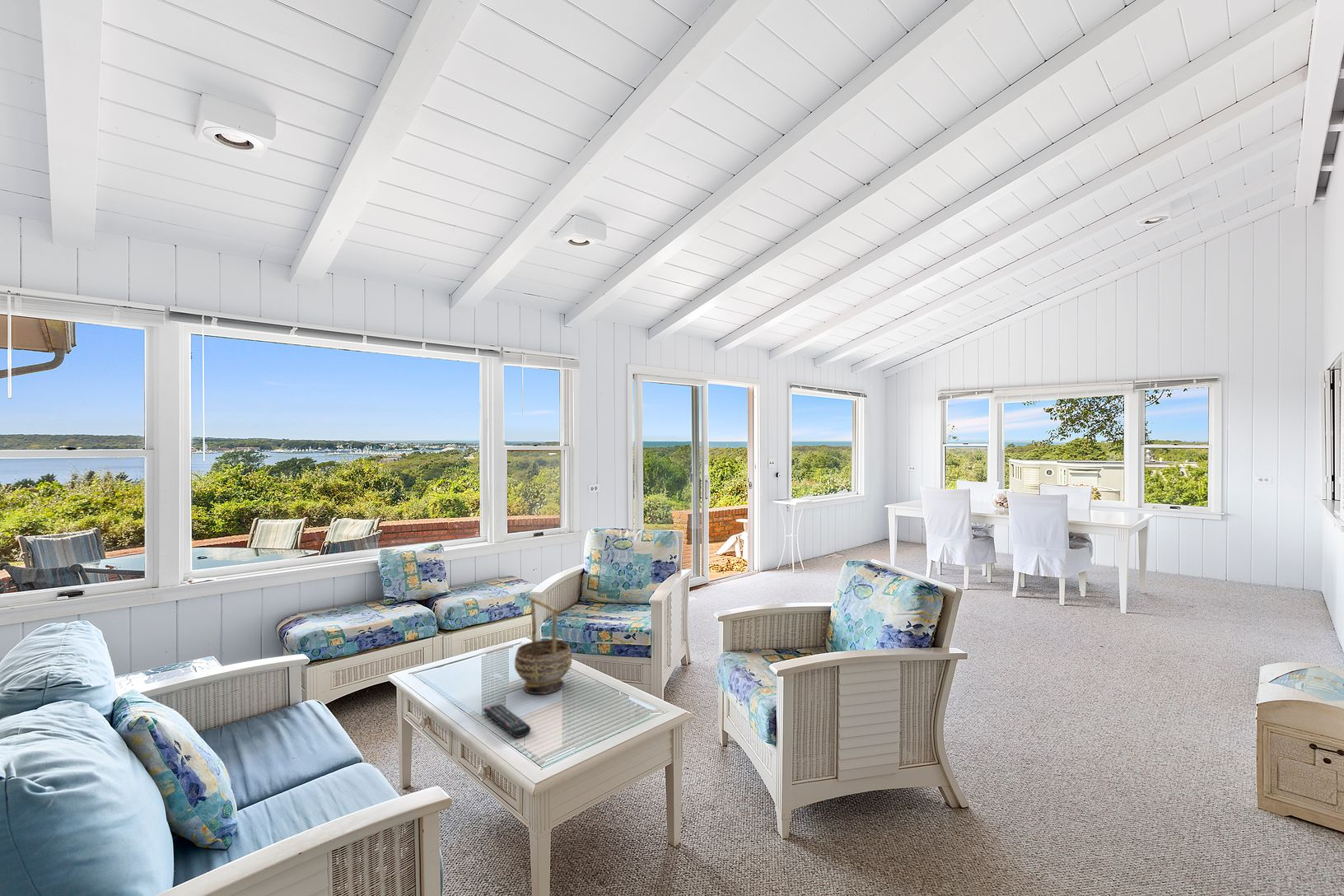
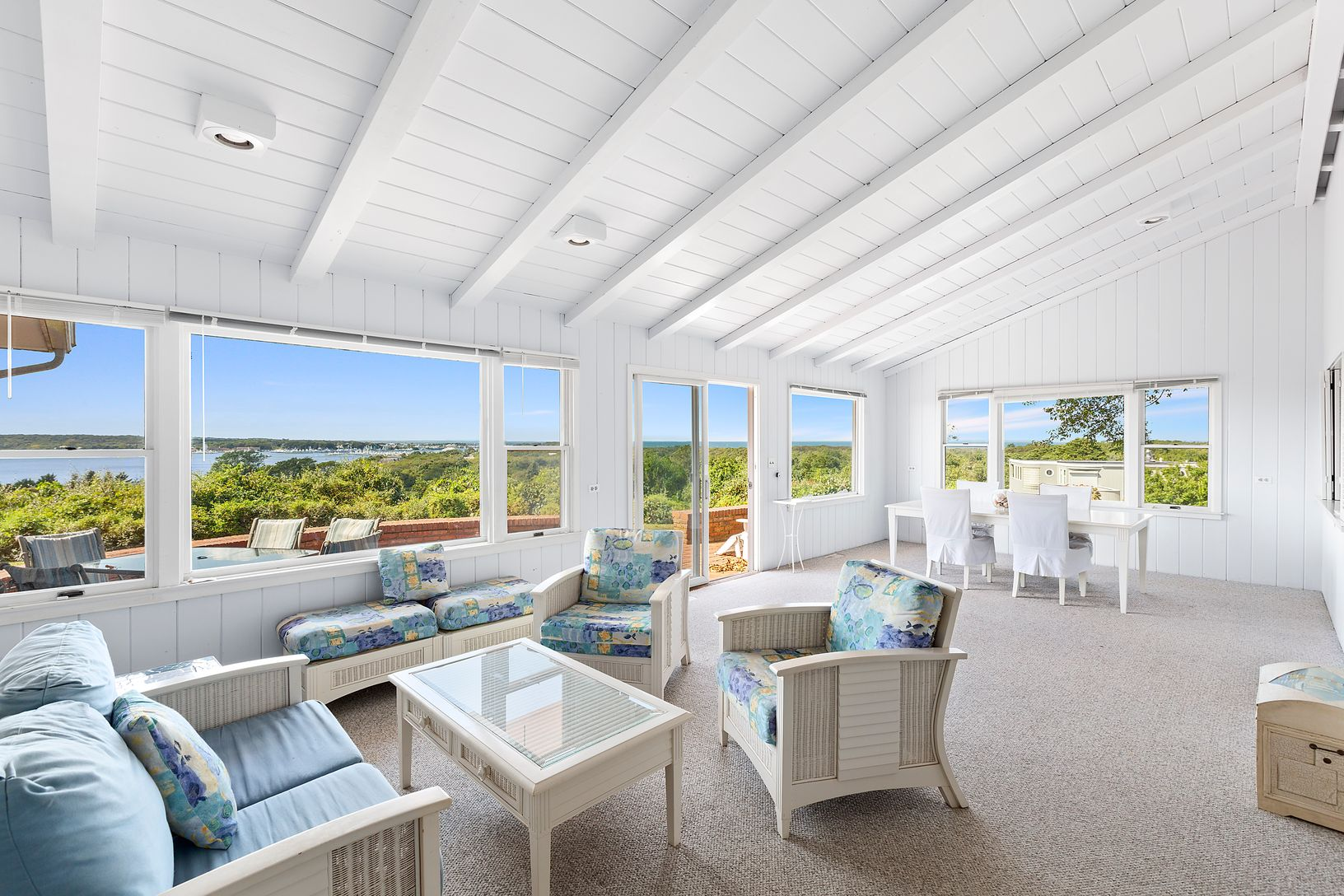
- remote control (506, 720)
- decorative bowl (544, 644)
